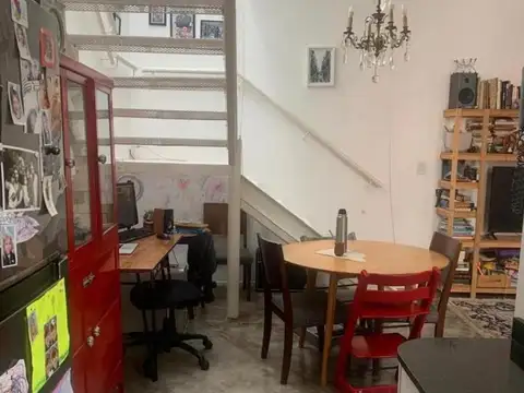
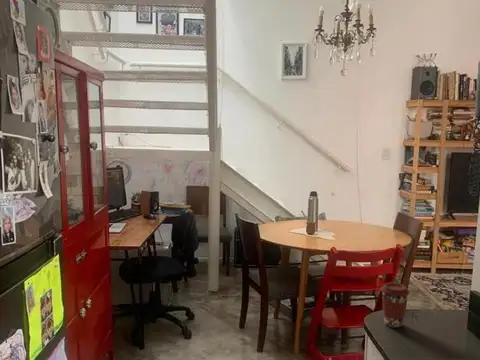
+ coffee cup (394, 305)
